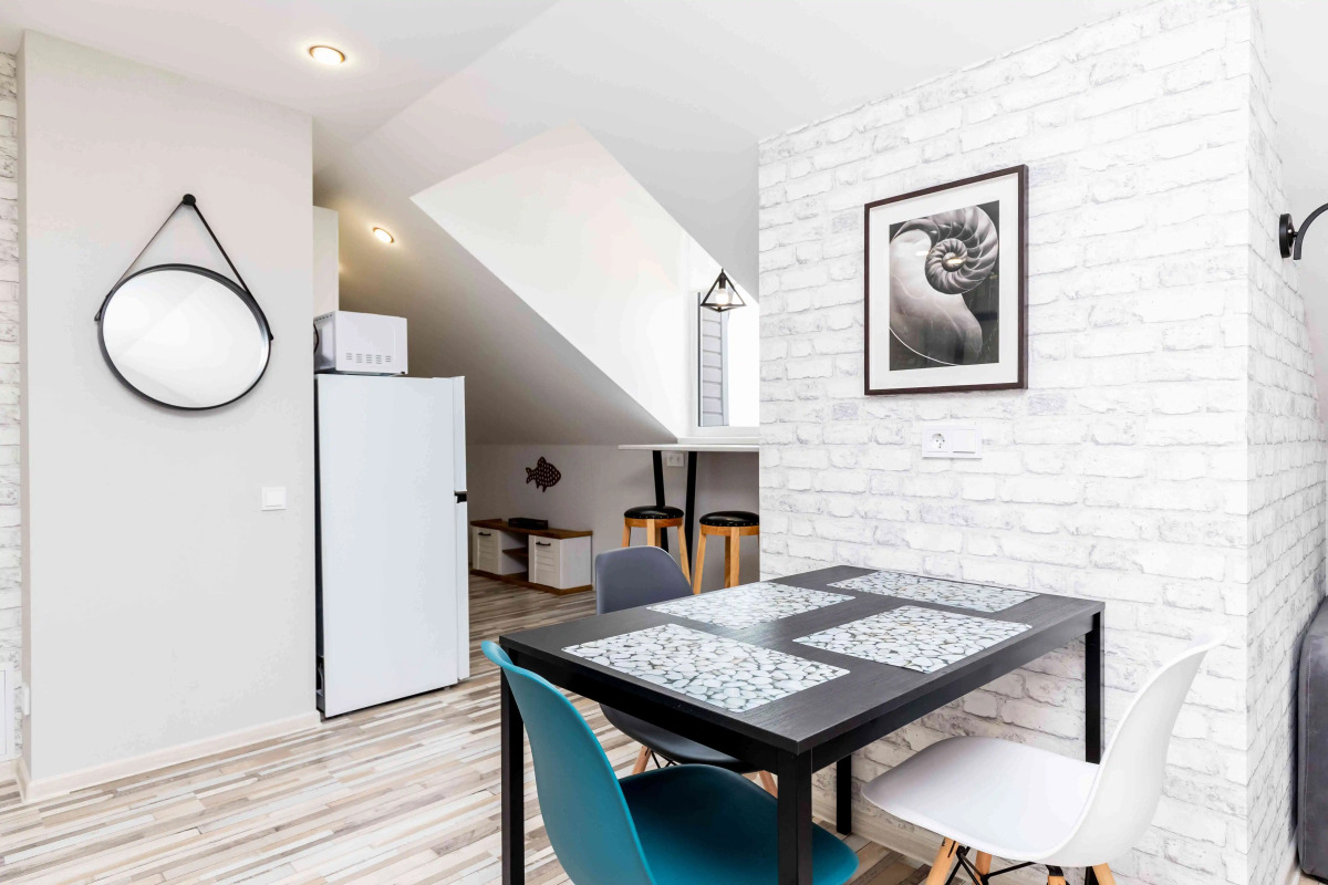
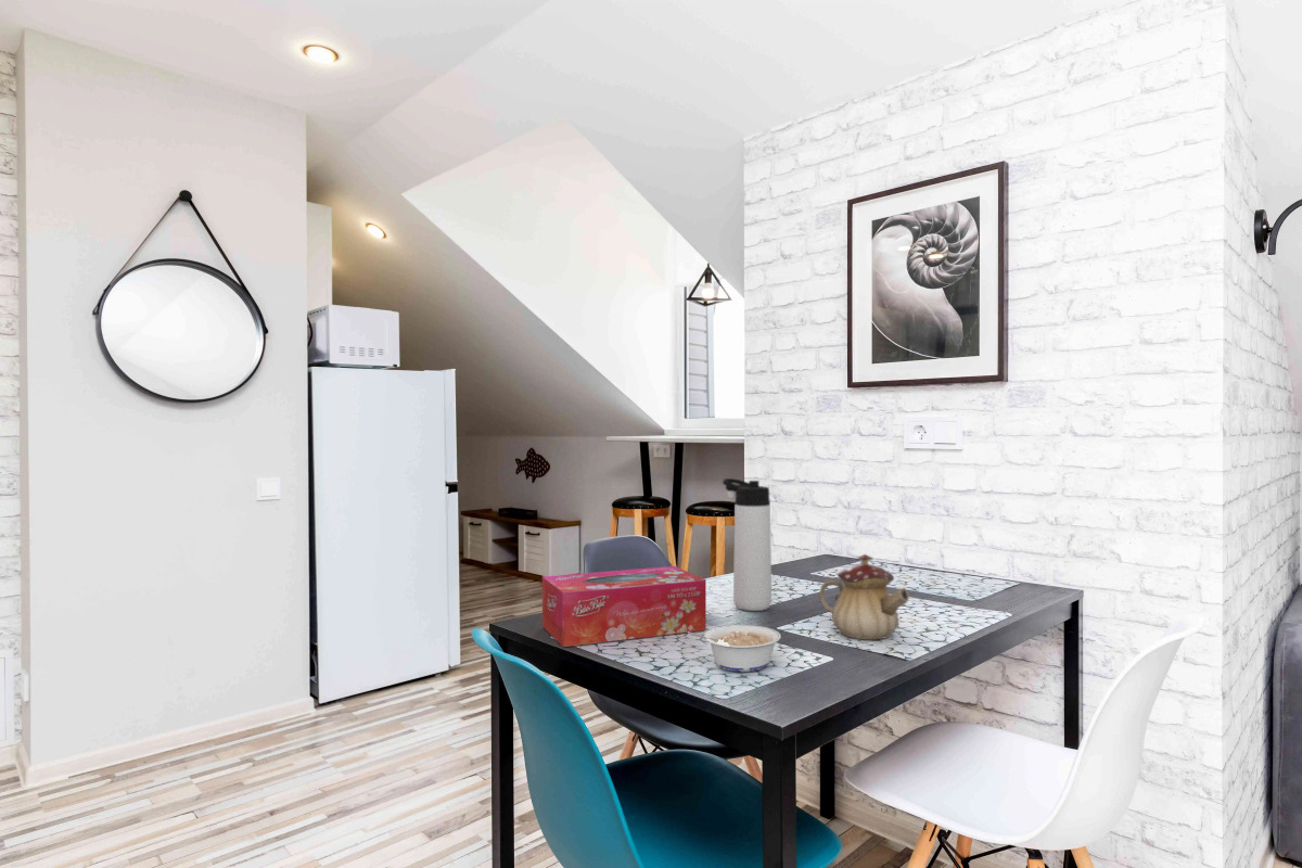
+ legume (740, 647)
+ thermos bottle (745, 542)
+ teapot (860, 592)
+ tissue box (623, 602)
